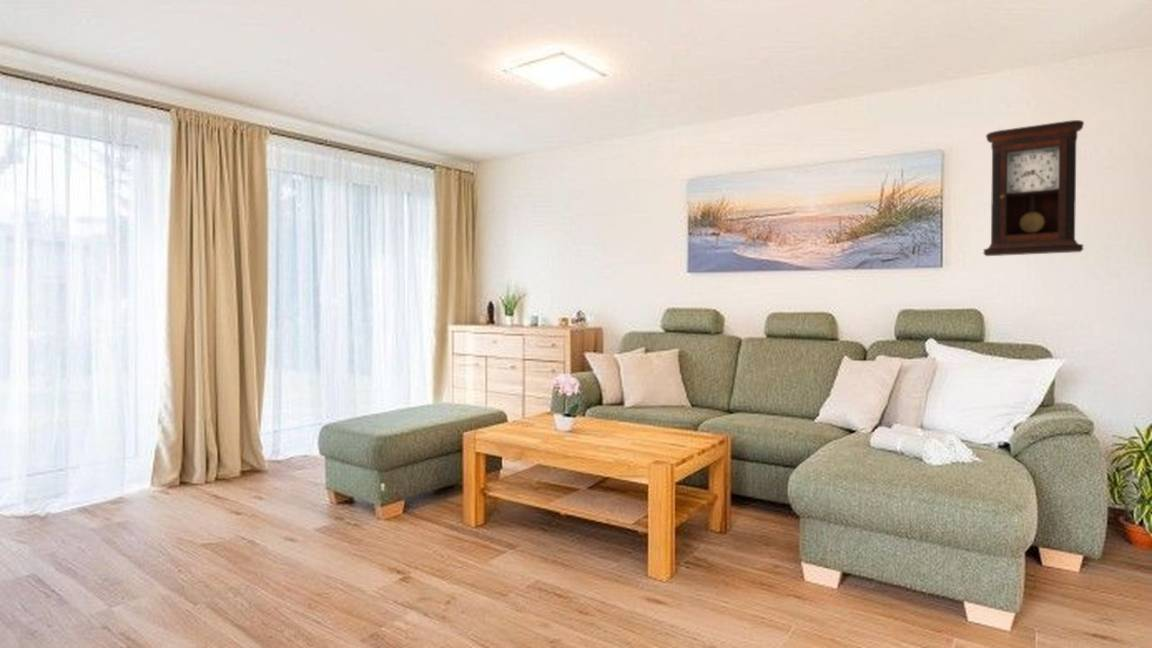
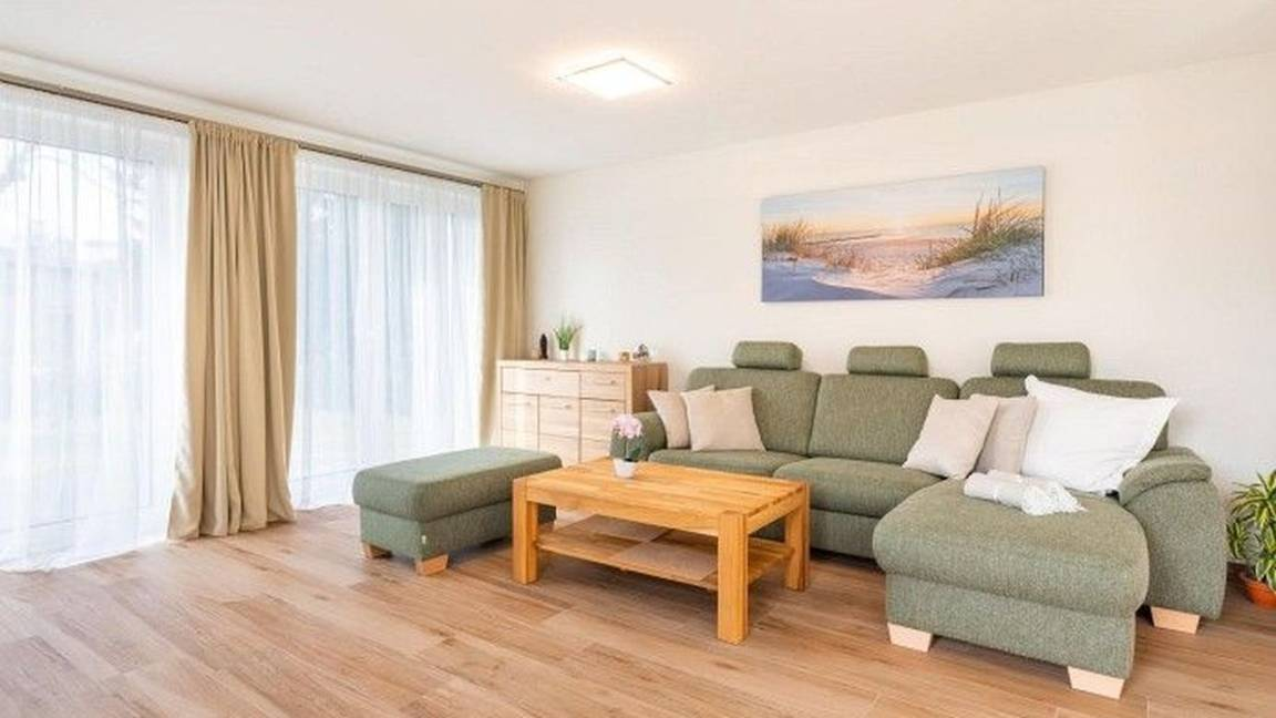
- pendulum clock (1032, 191)
